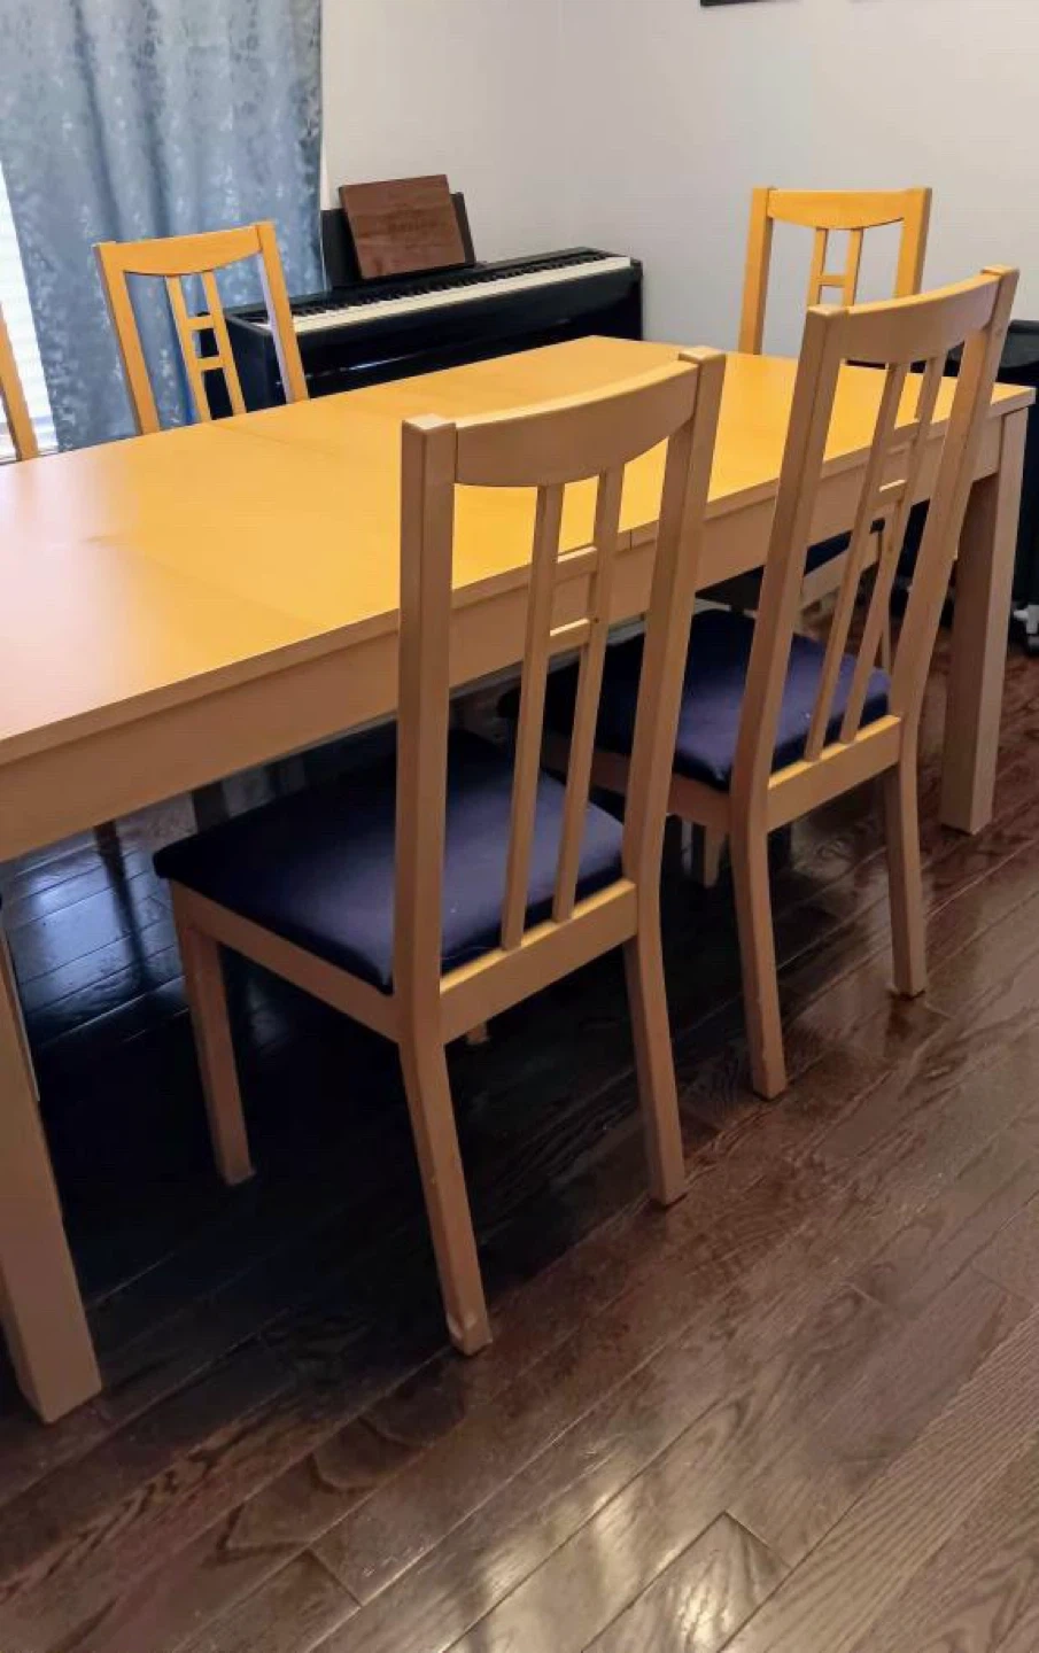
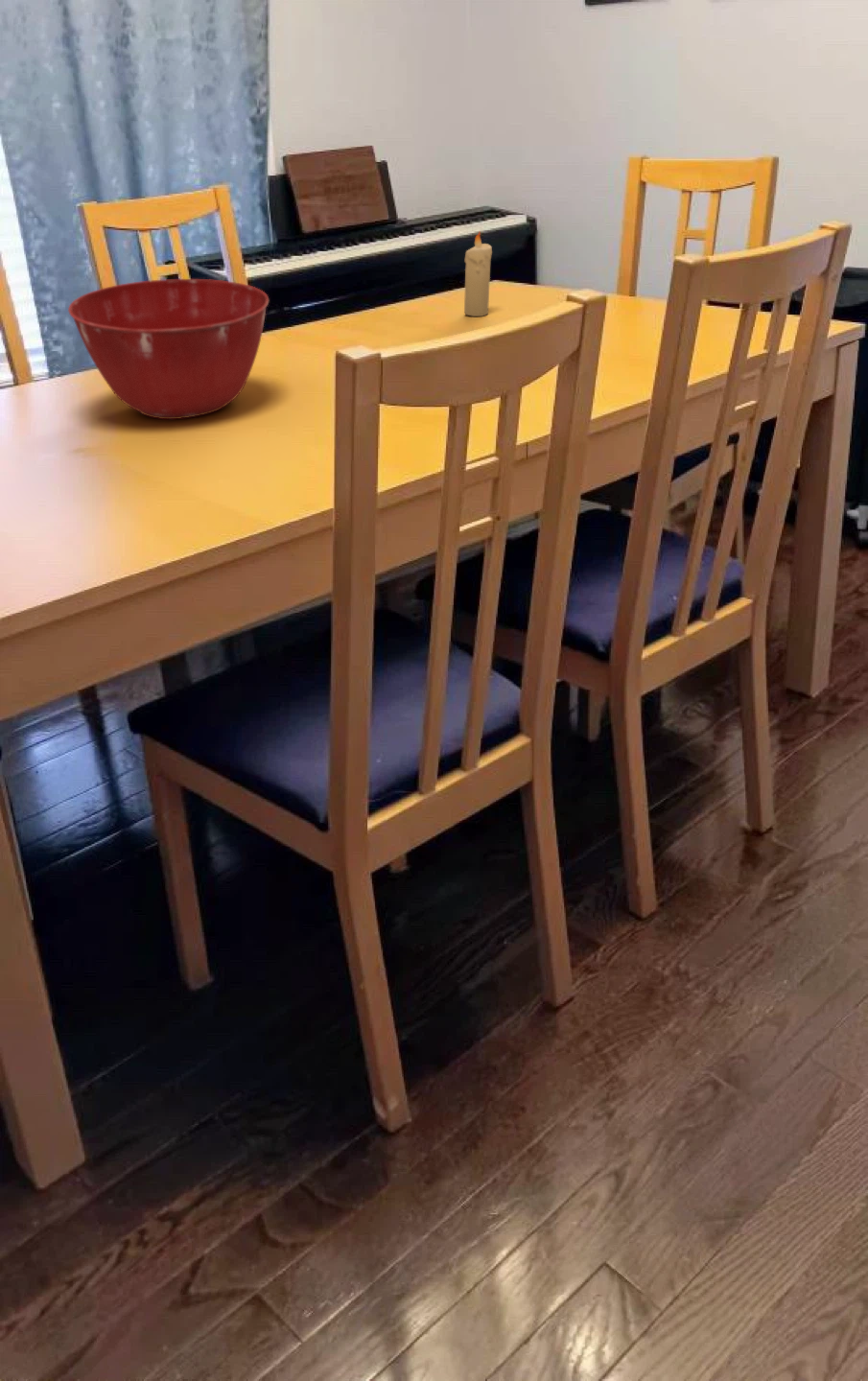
+ candle (477, 272)
+ mixing bowl (175, 354)
